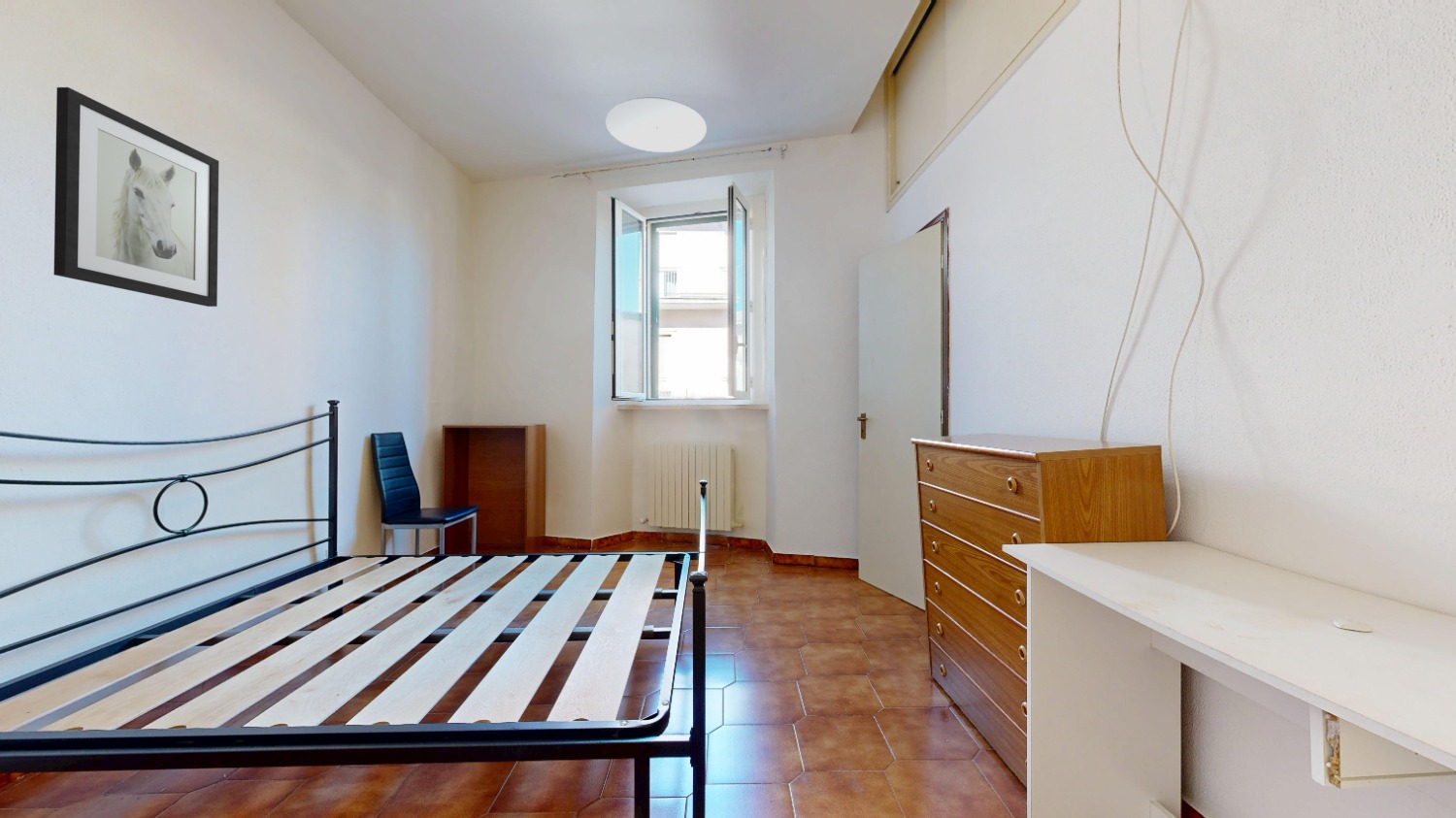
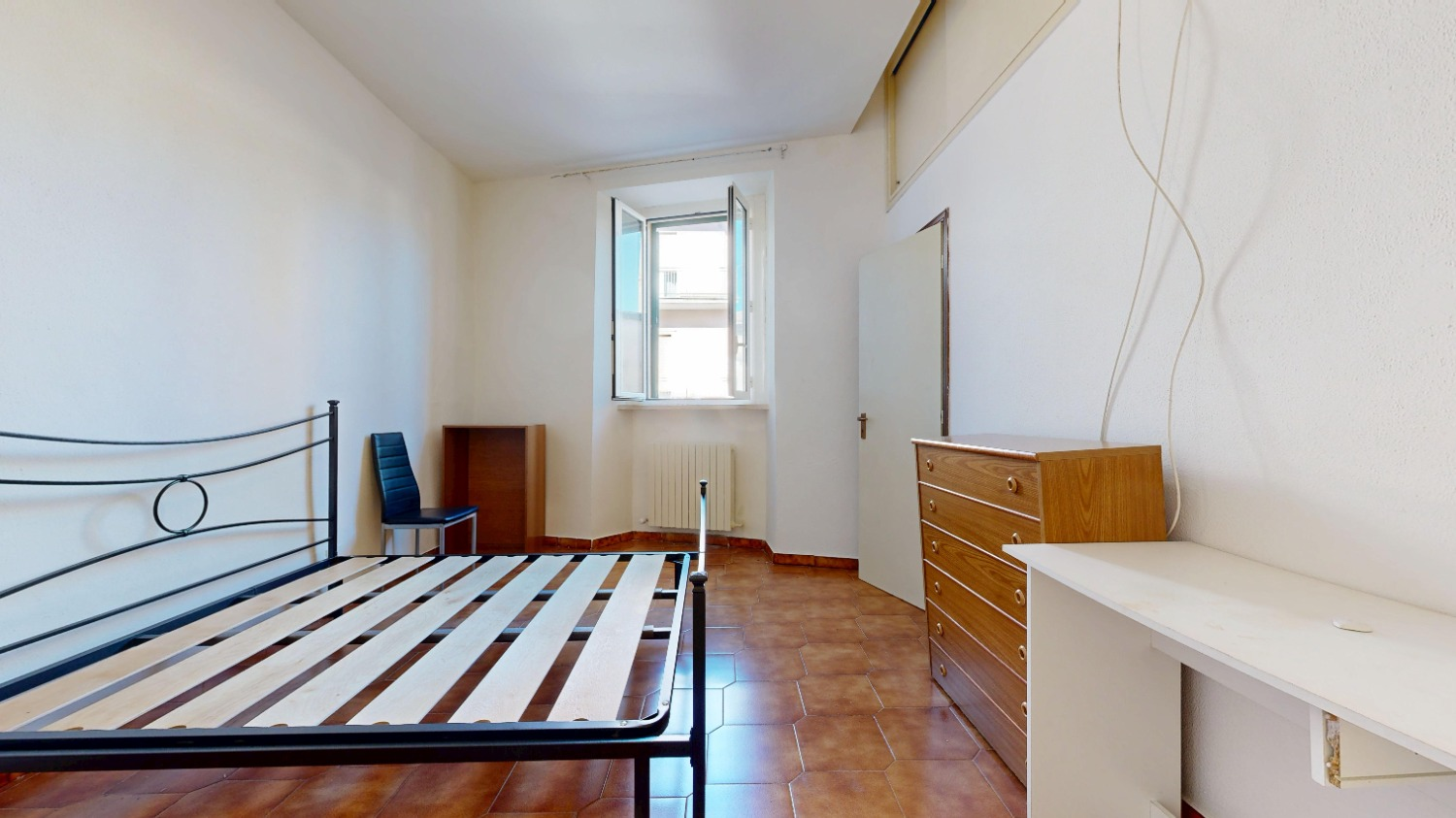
- ceiling lamp (656, 123)
- wall art (147, 211)
